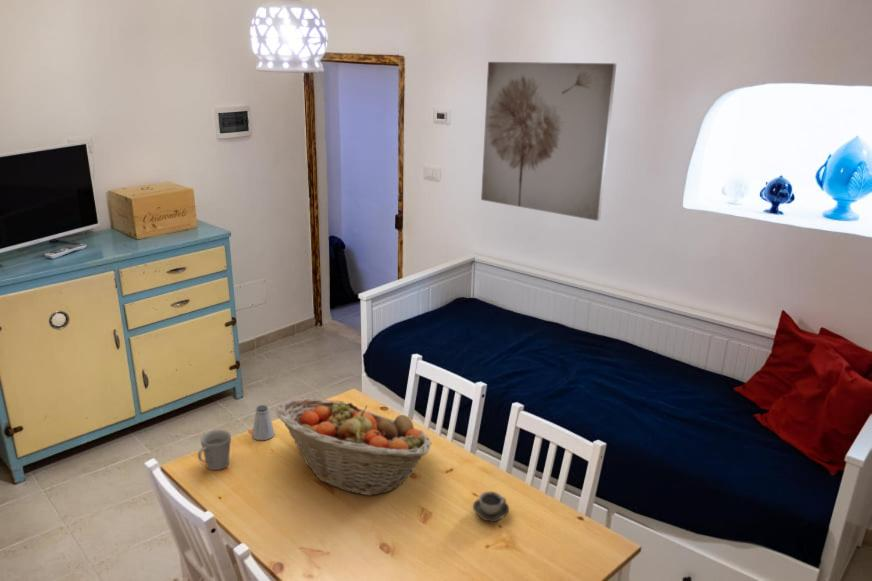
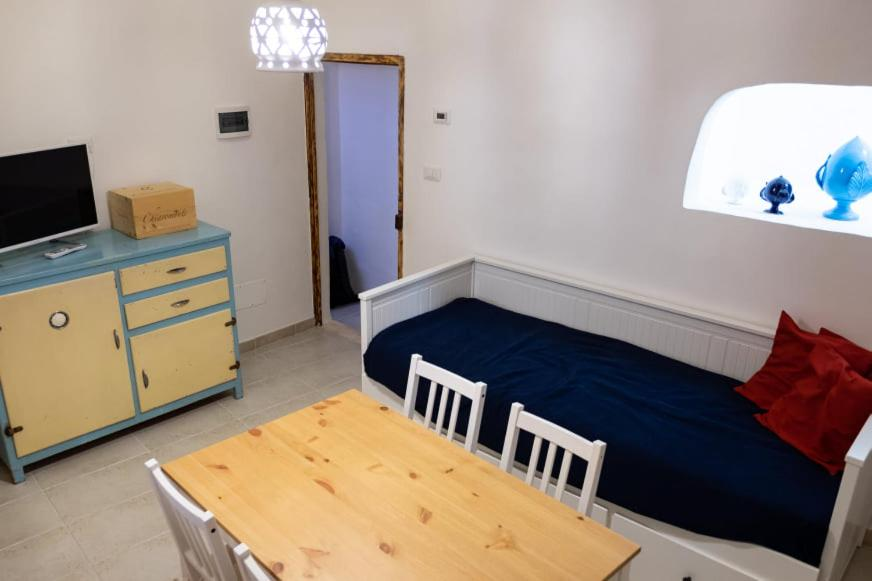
- saltshaker (262, 421)
- fruit basket (353, 437)
- wall art (542, 138)
- mug (213, 453)
- cup (491, 506)
